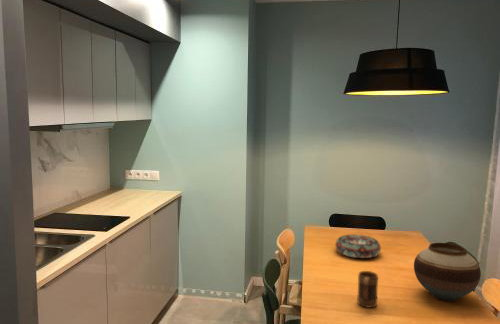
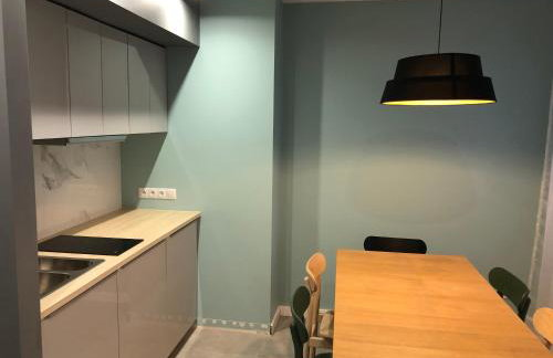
- mug (367, 290)
- vase (446, 272)
- decorative bowl (357, 246)
